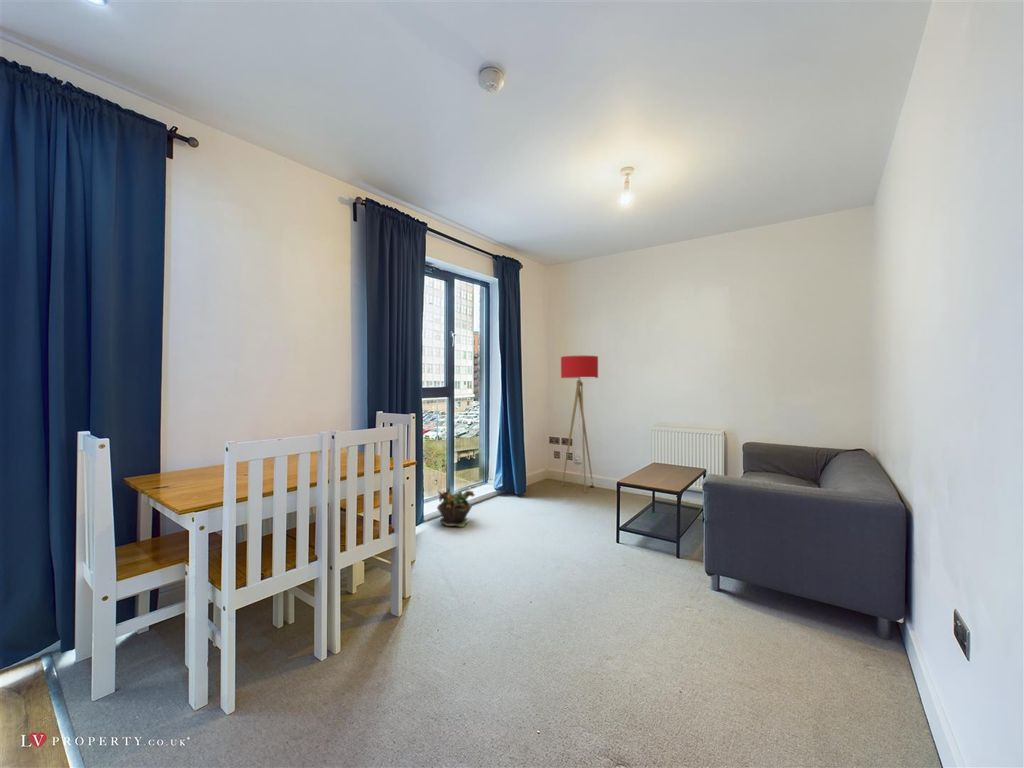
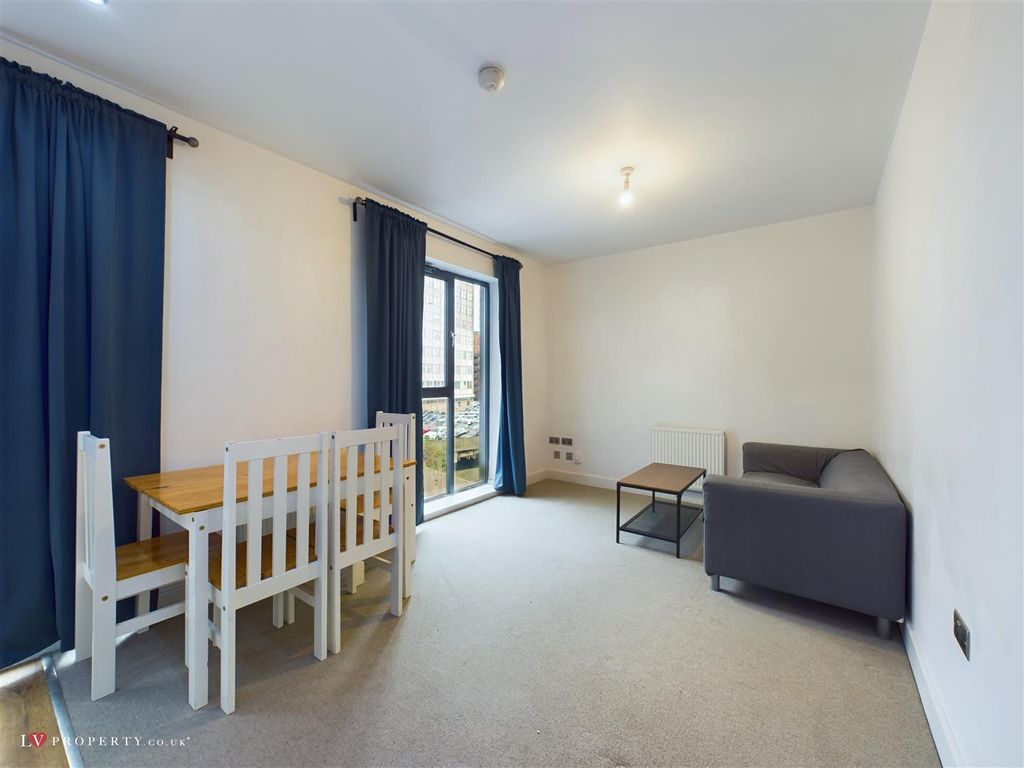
- floor lamp (582, 422)
- potted plant (454, 503)
